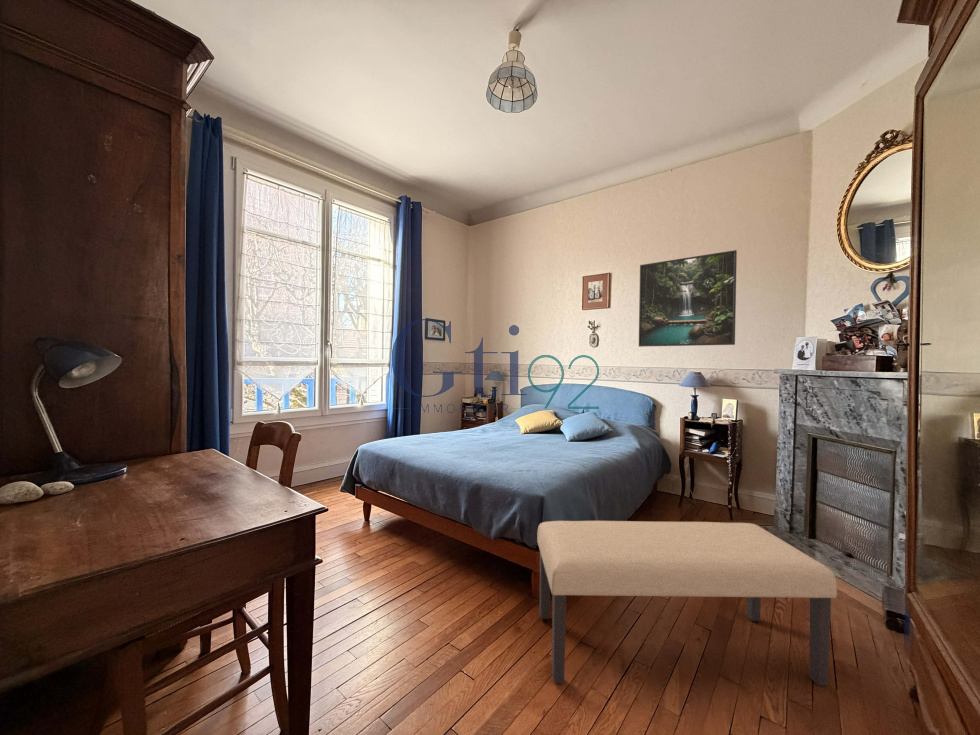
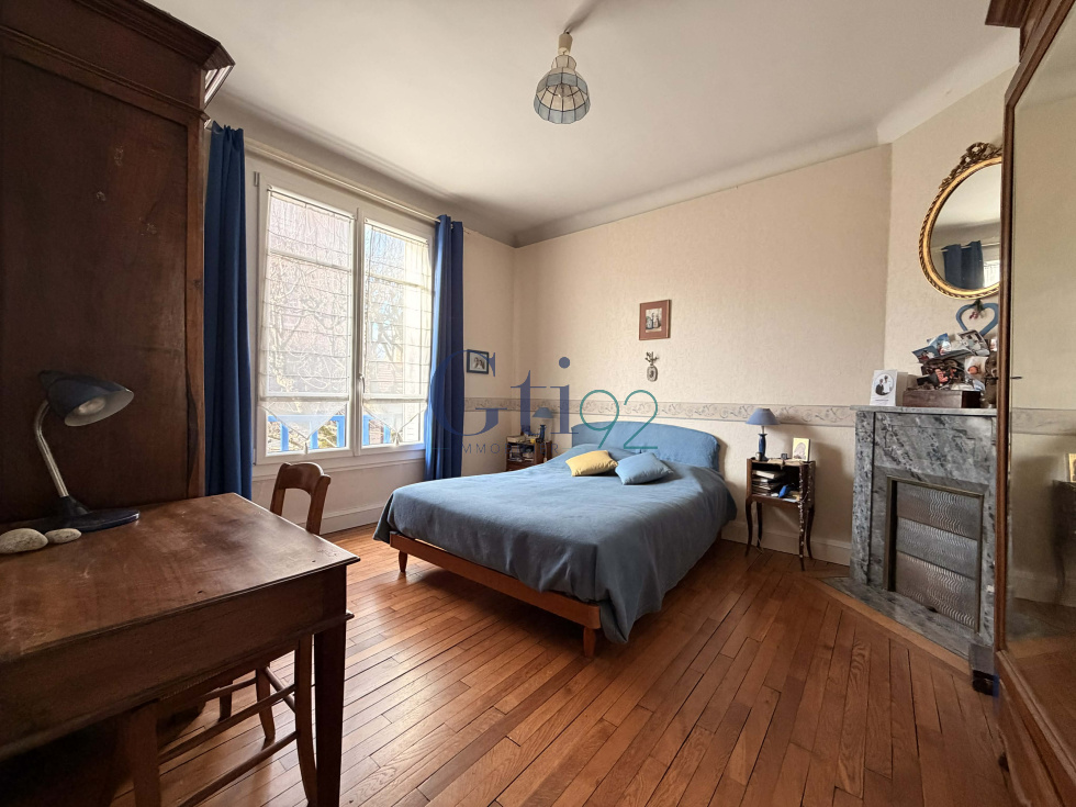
- bench (667, 591)
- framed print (684, 302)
